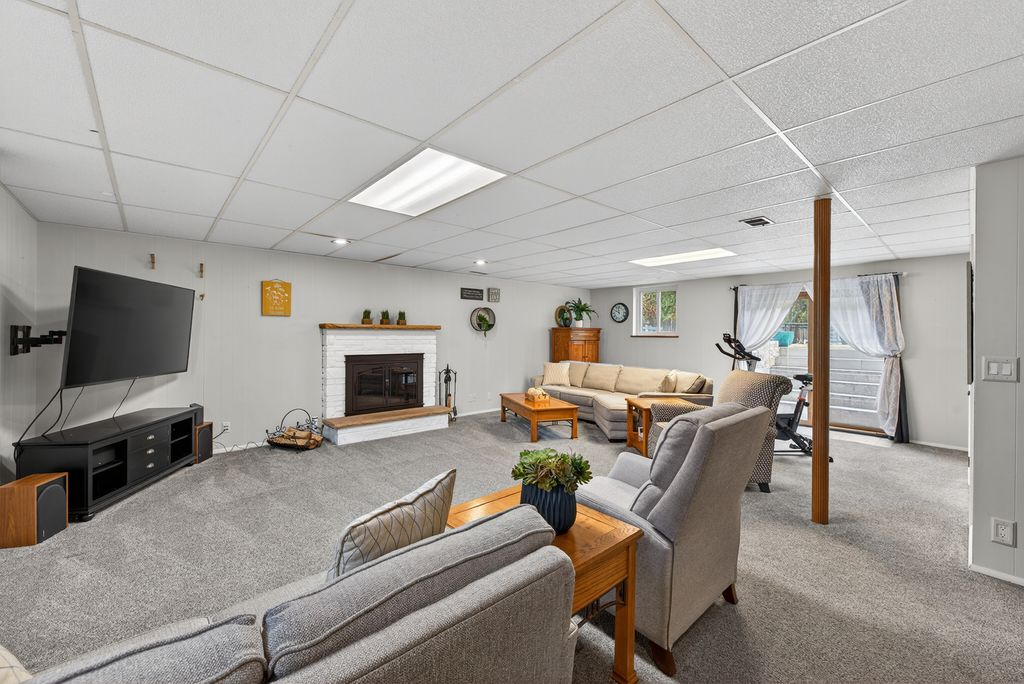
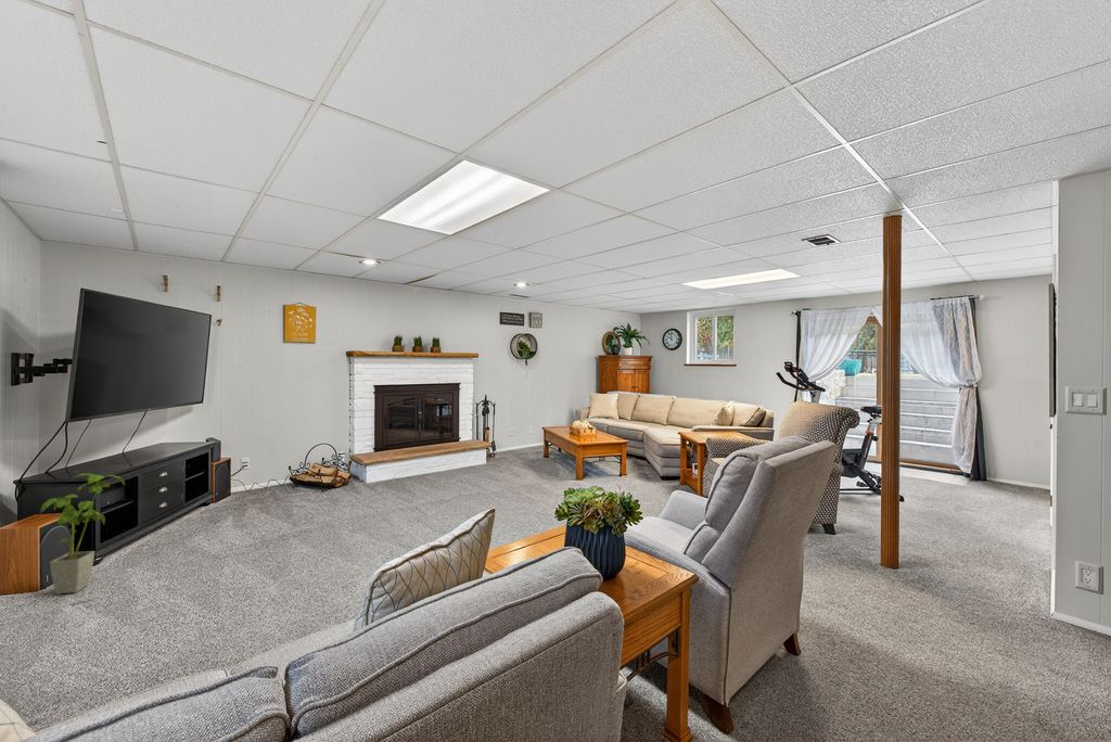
+ house plant (85, 528)
